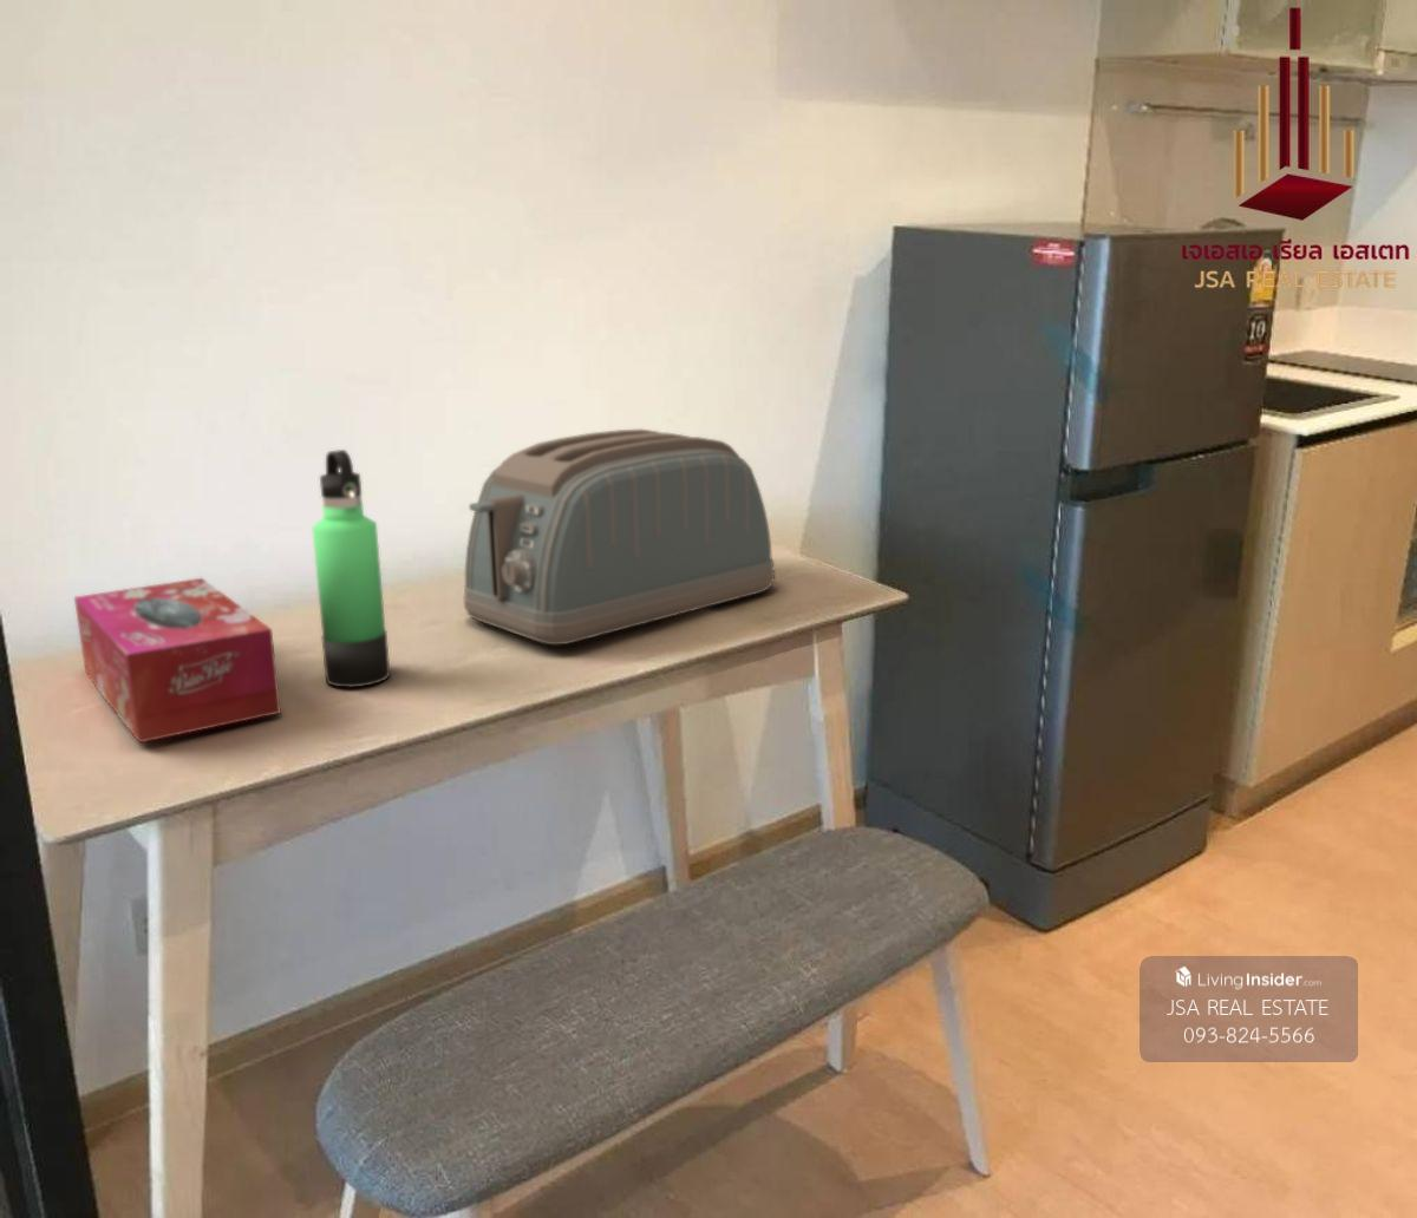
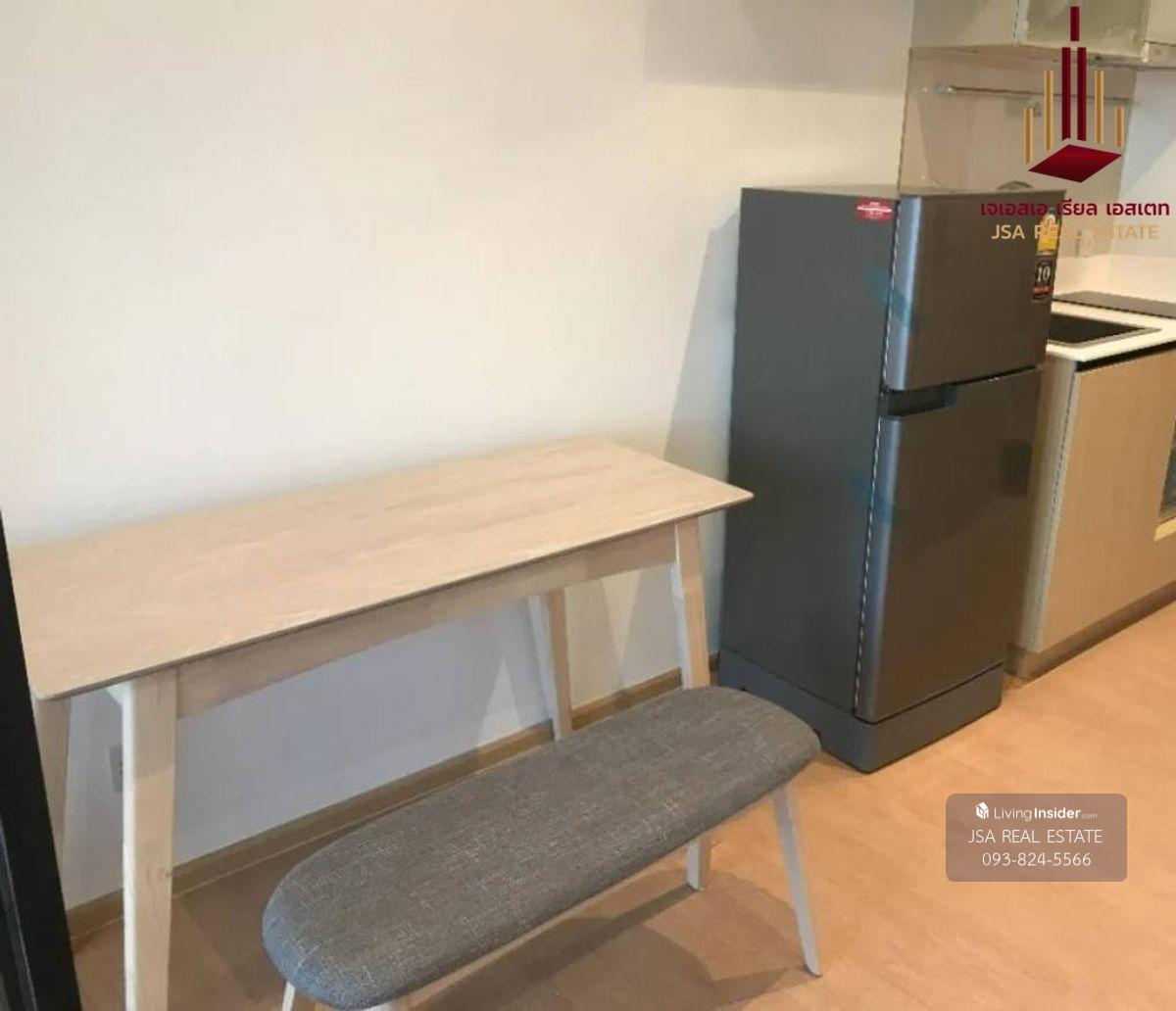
- tissue box (172, 653)
- thermos bottle (347, 565)
- toaster (615, 523)
